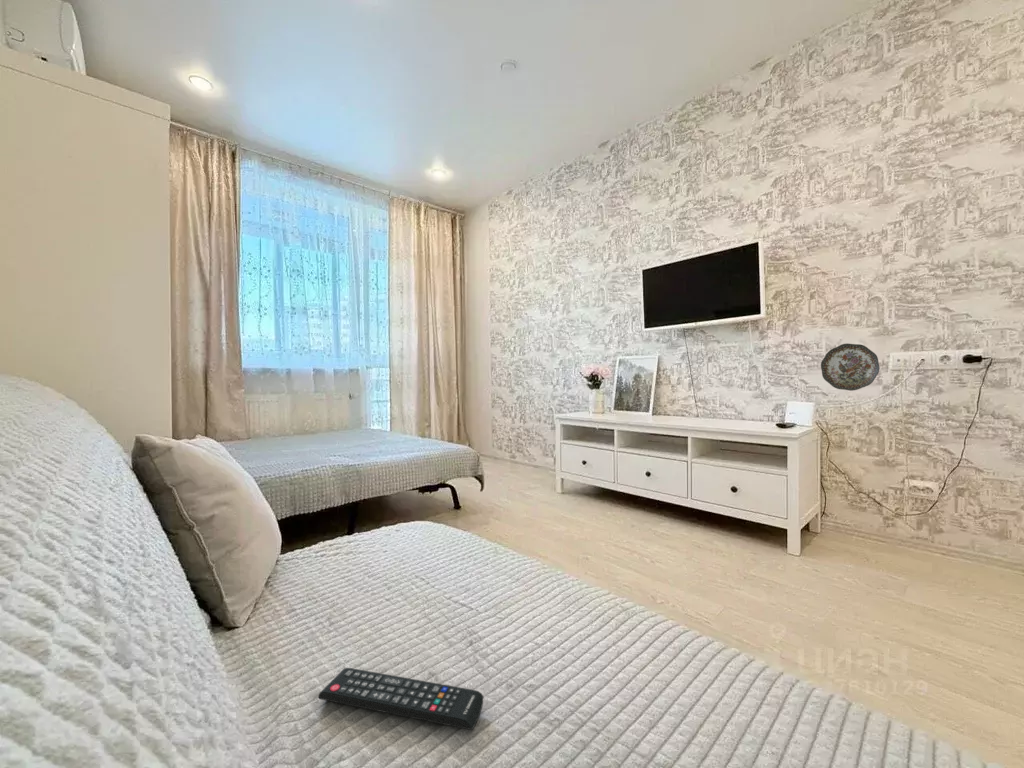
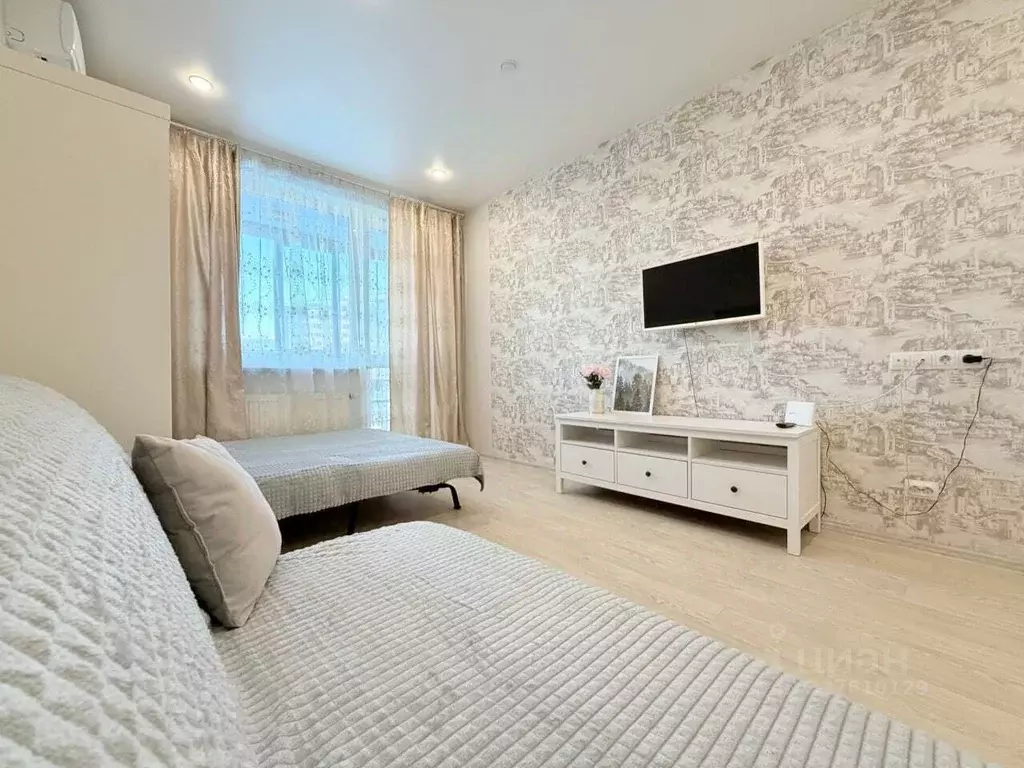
- decorative plate (849, 367)
- remote control (400, 698)
